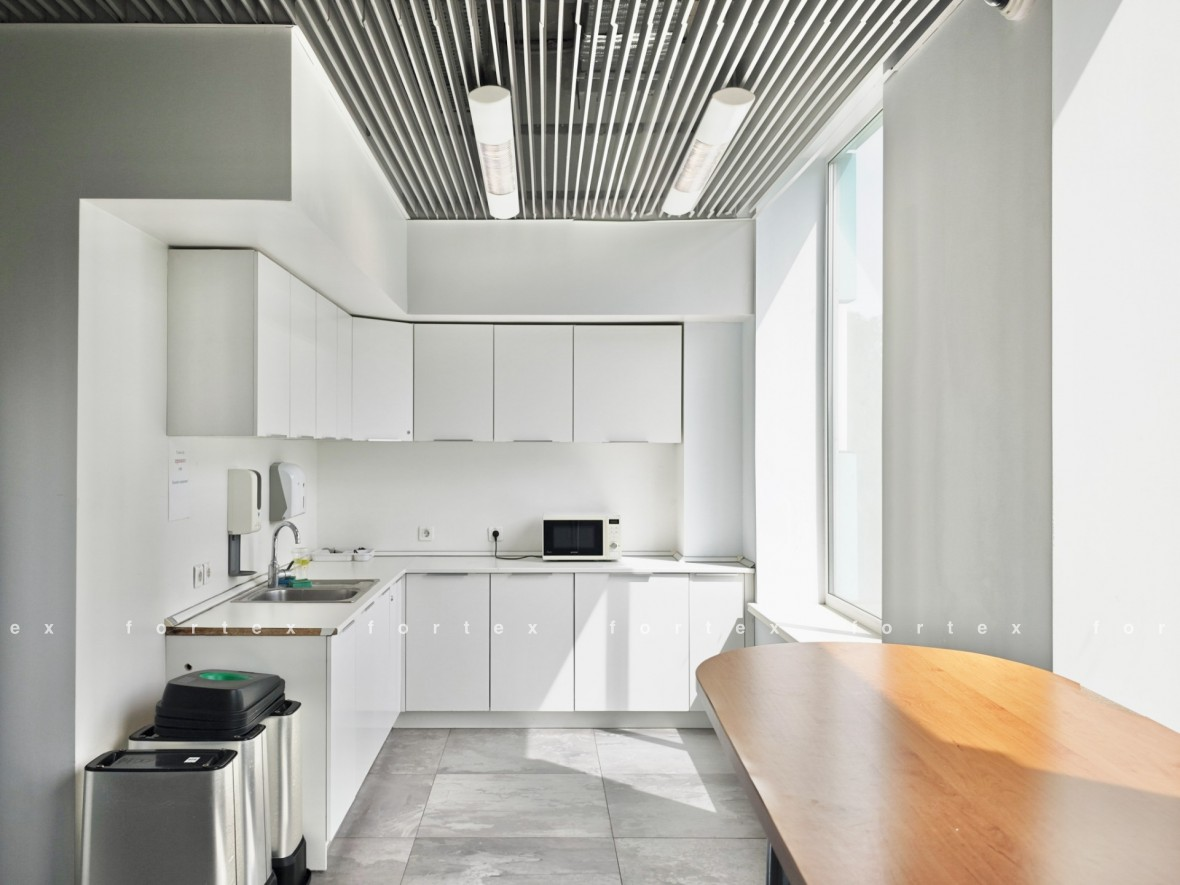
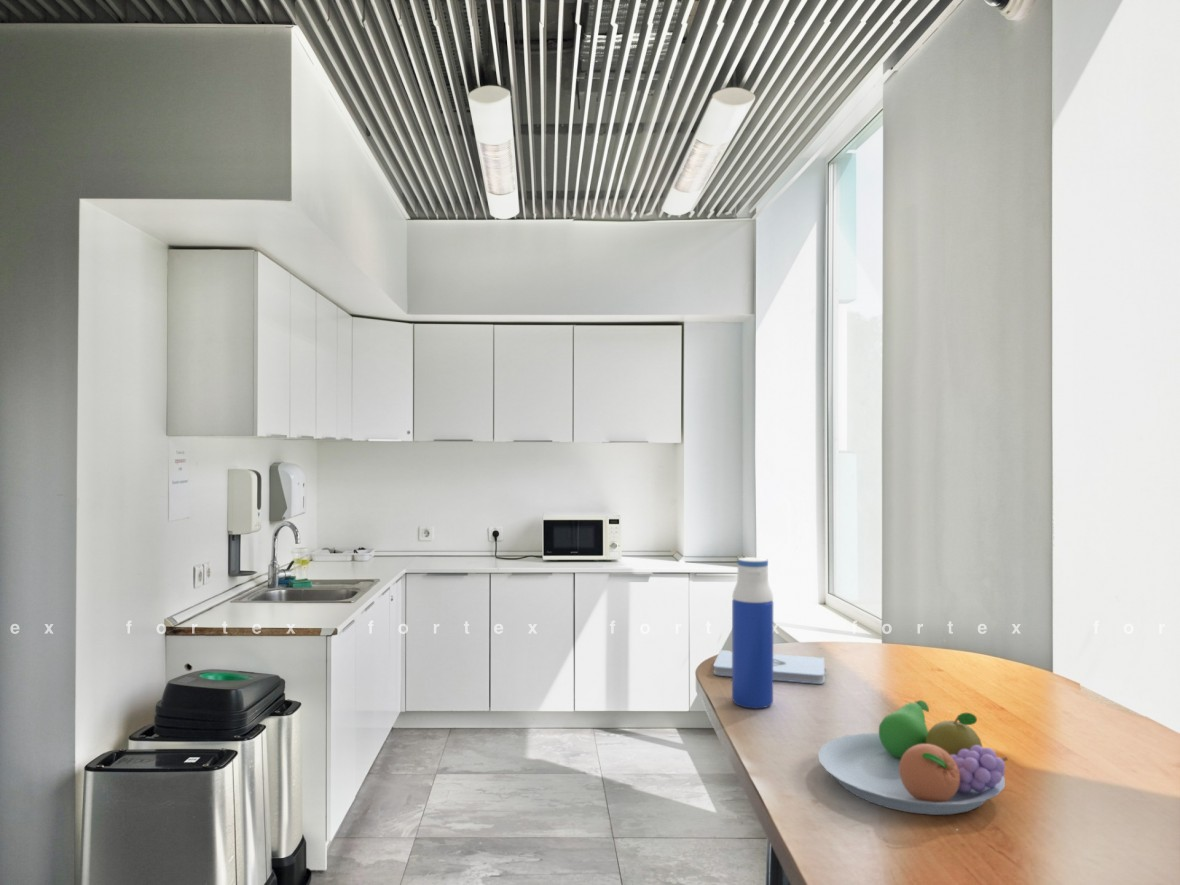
+ water bottle (752, 630)
+ fruit bowl (911, 746)
+ notepad (773, 666)
